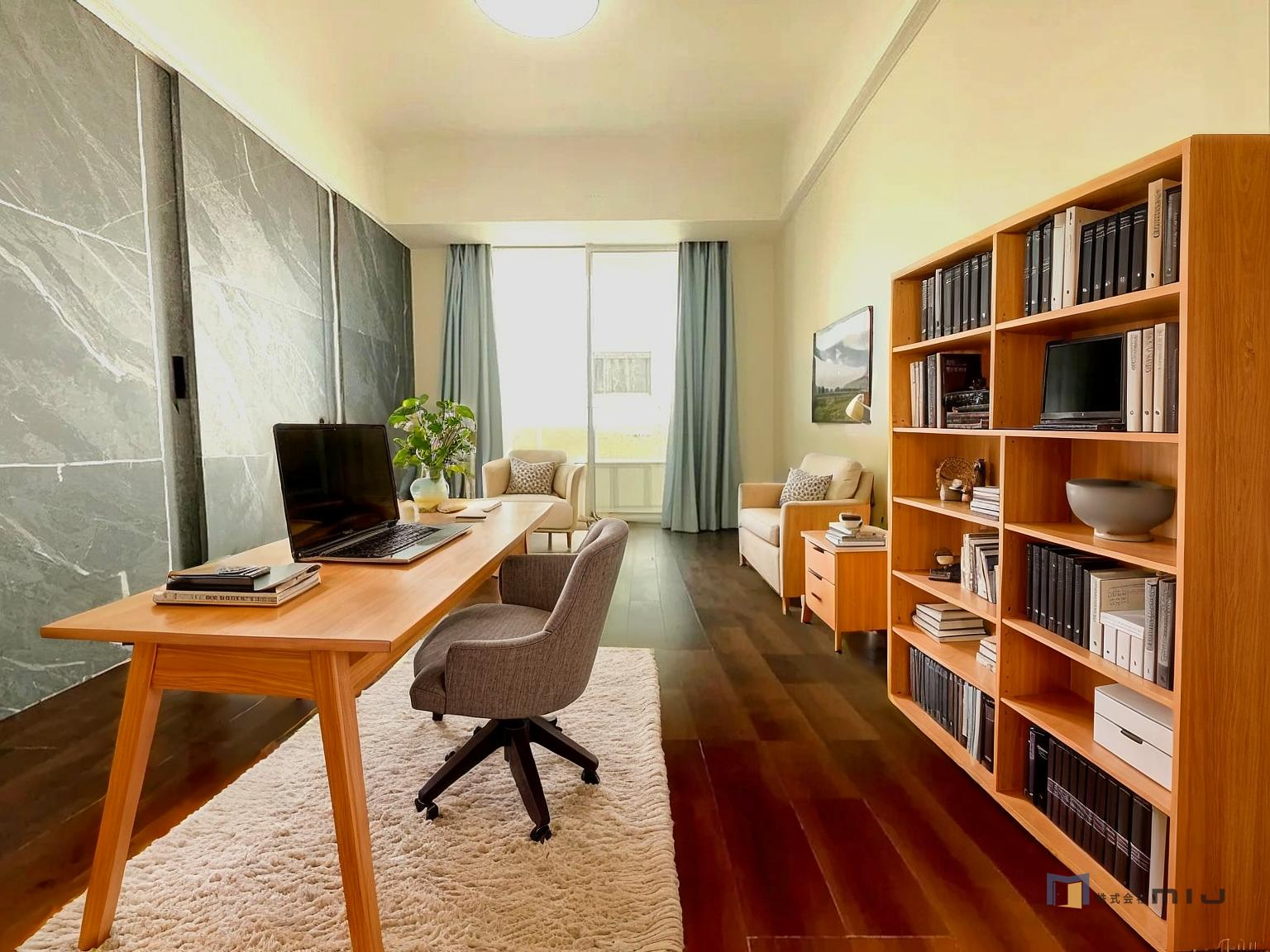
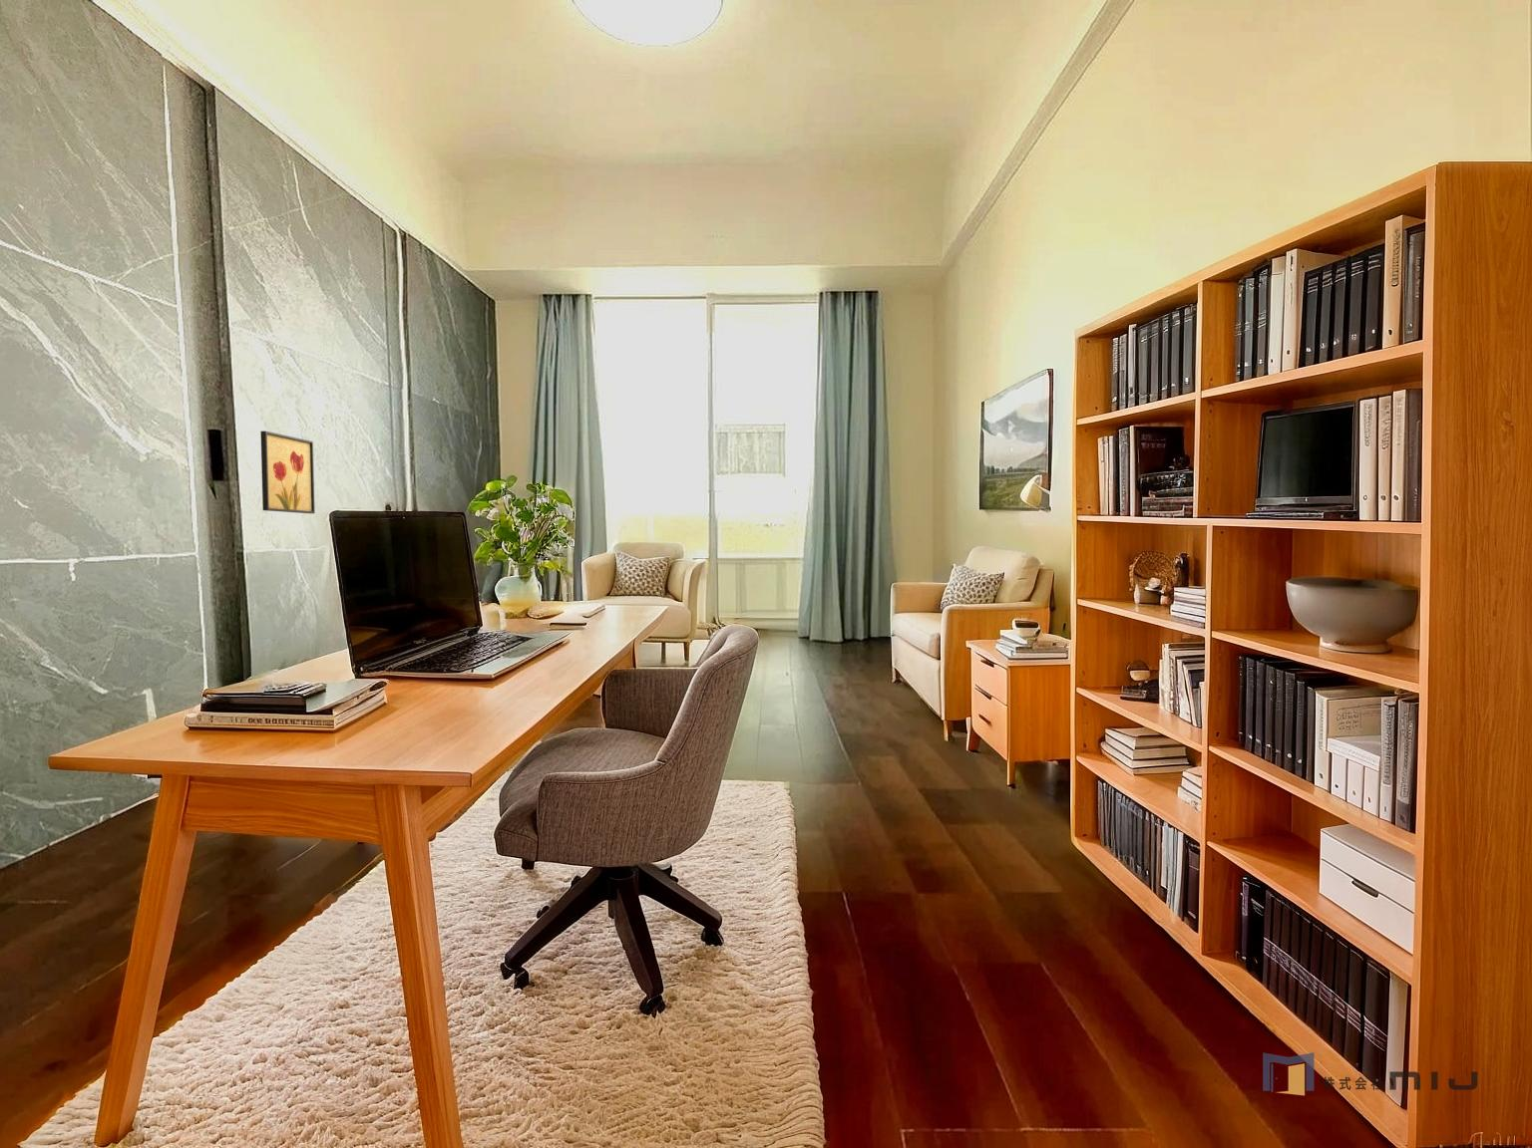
+ wall art (287, 474)
